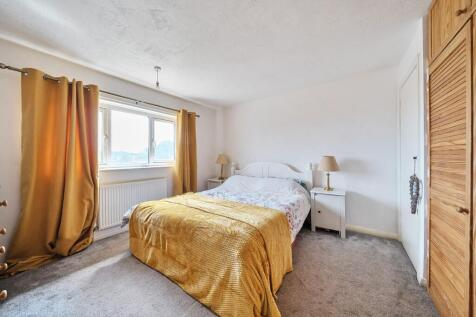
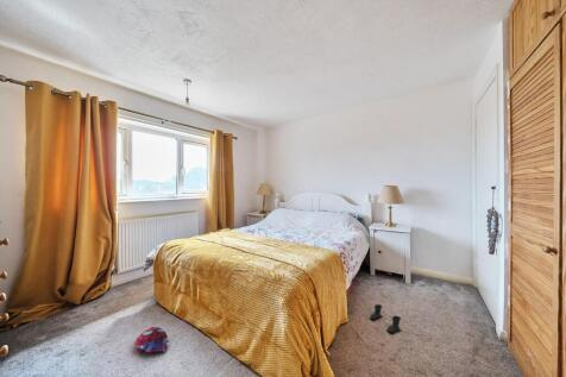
+ boots (382, 316)
+ plush toy (152, 339)
